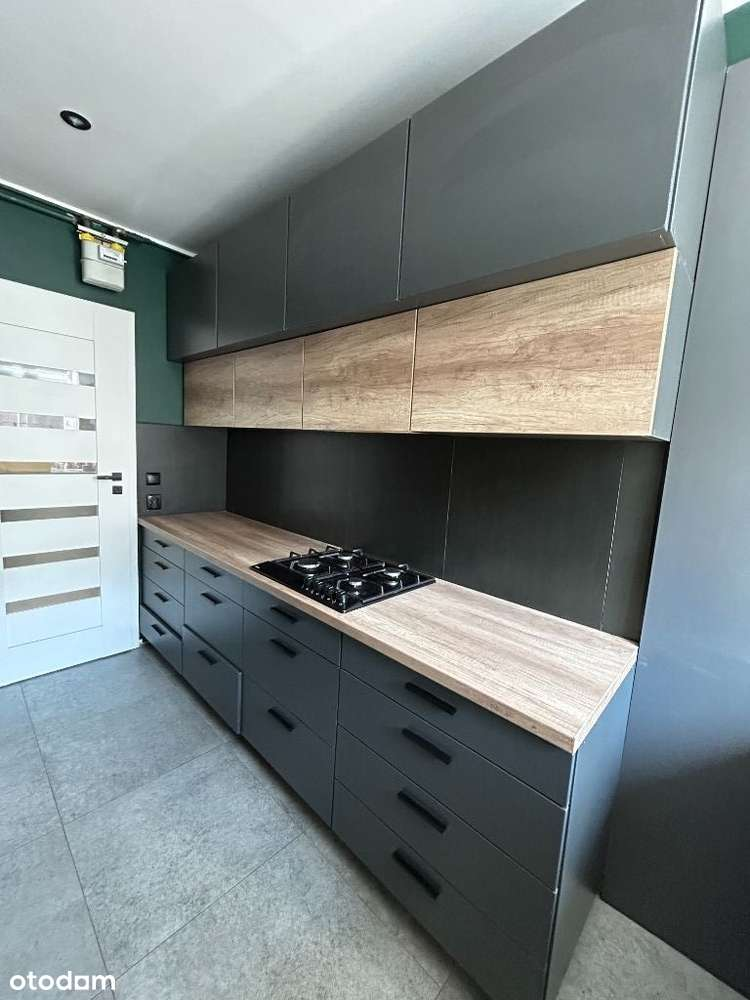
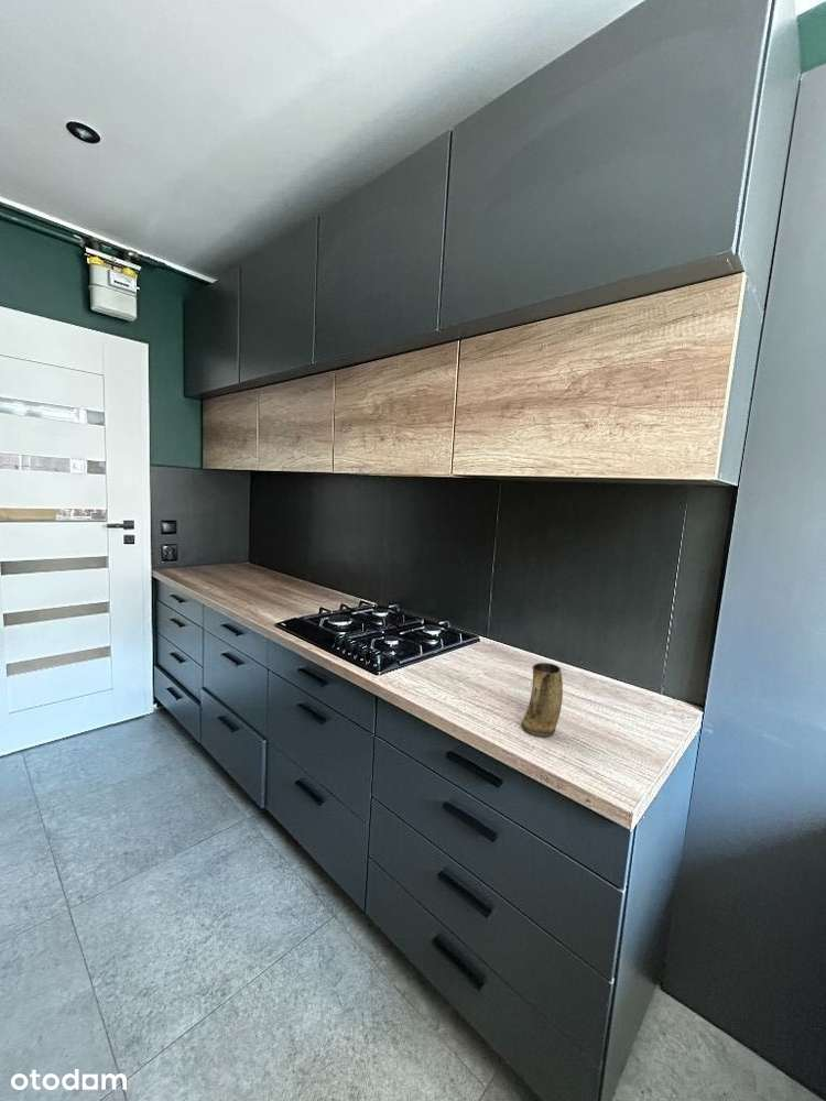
+ mug (539, 699)
